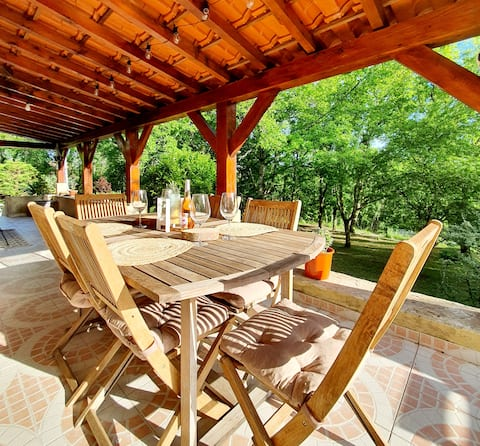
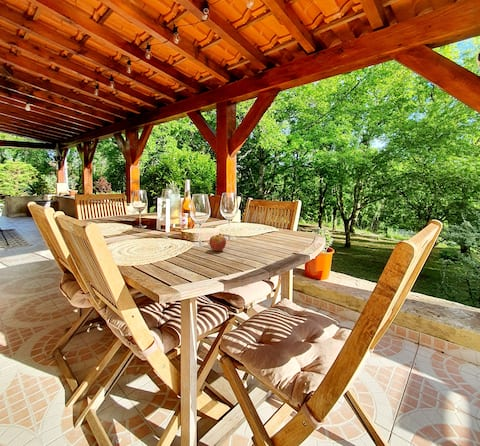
+ fruit (217, 242)
